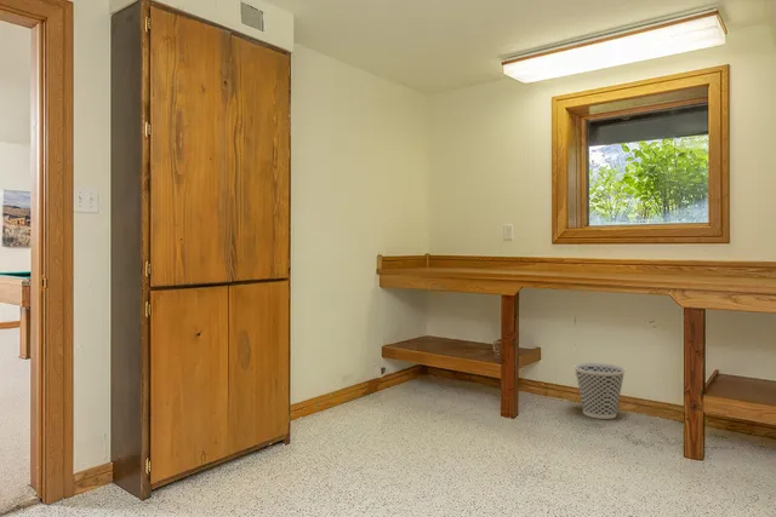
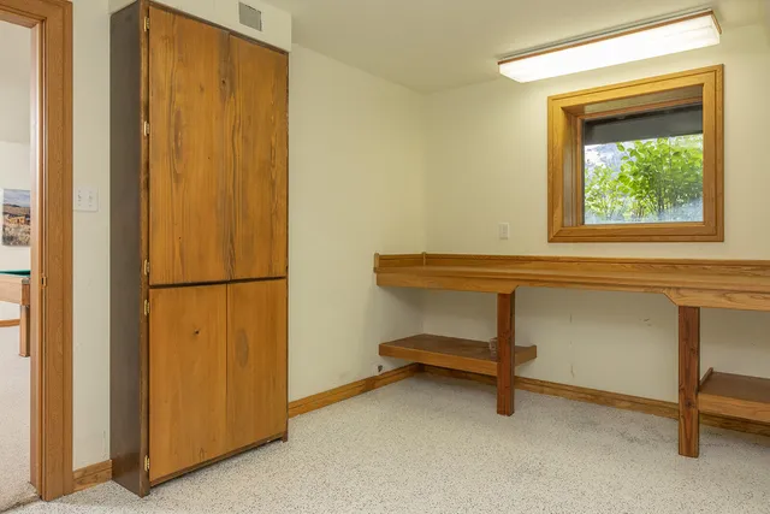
- wastebasket (599, 390)
